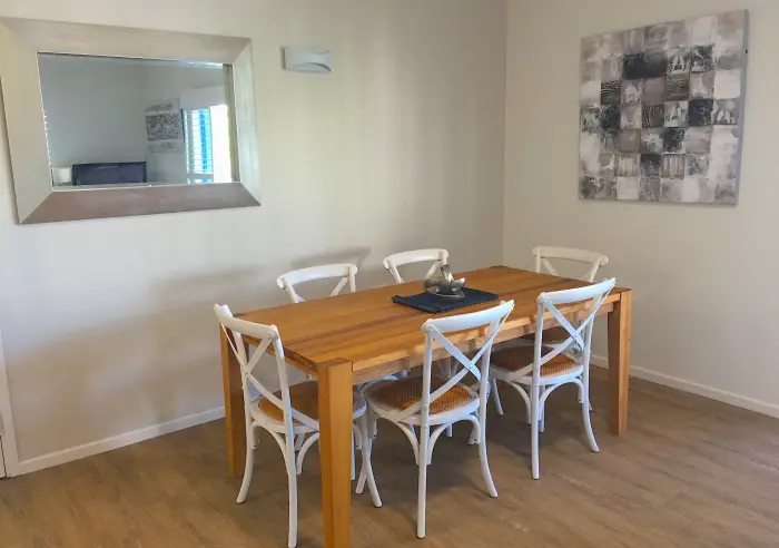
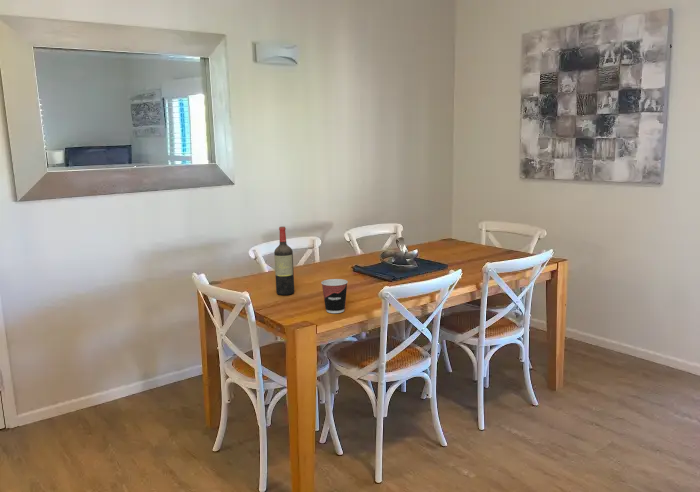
+ wine bottle (283, 260)
+ cup (334, 296)
